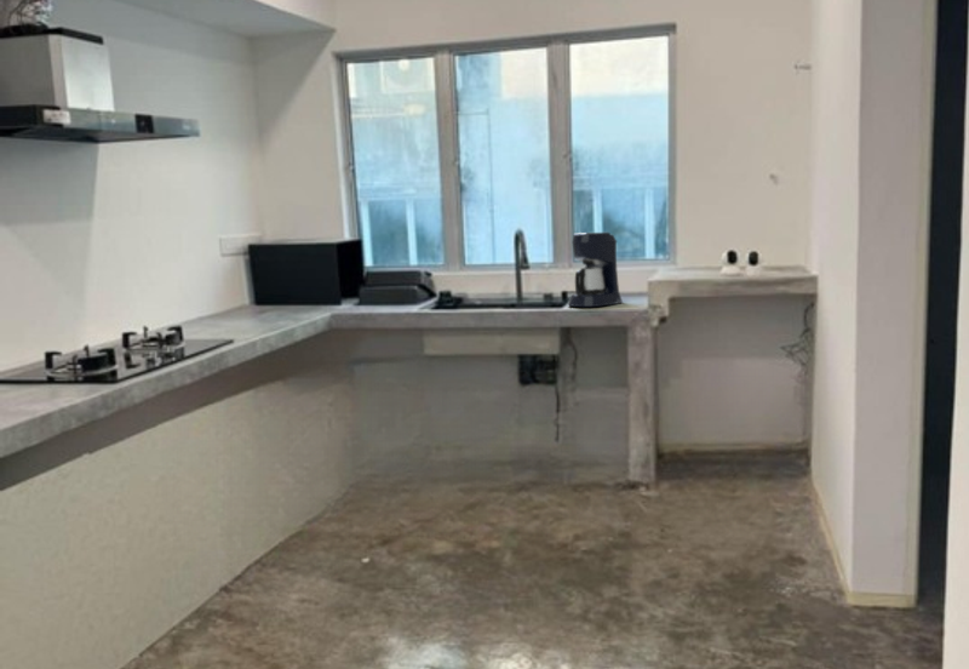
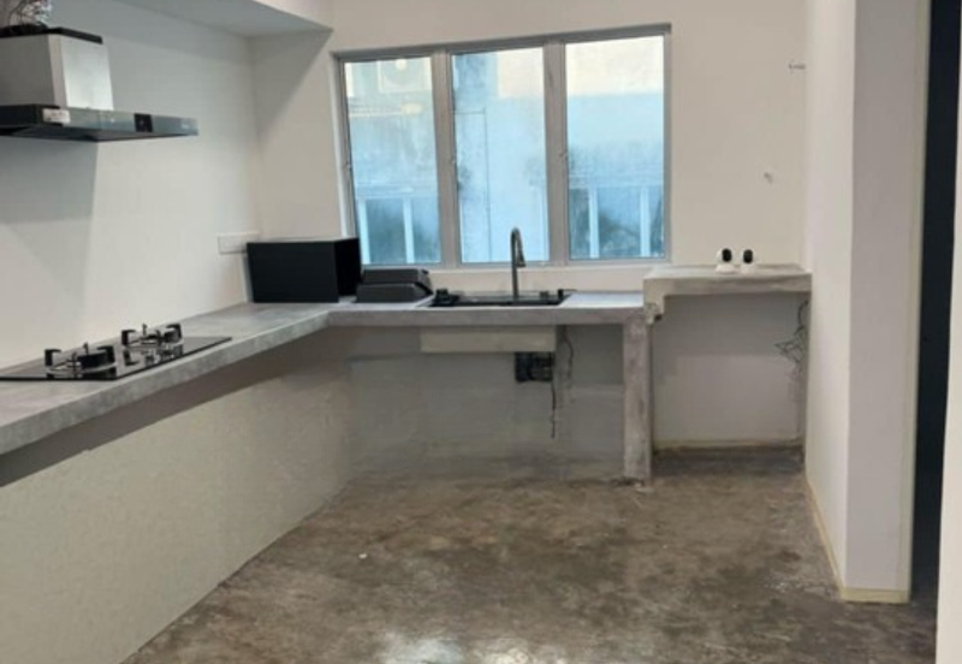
- coffee maker (594, 268)
